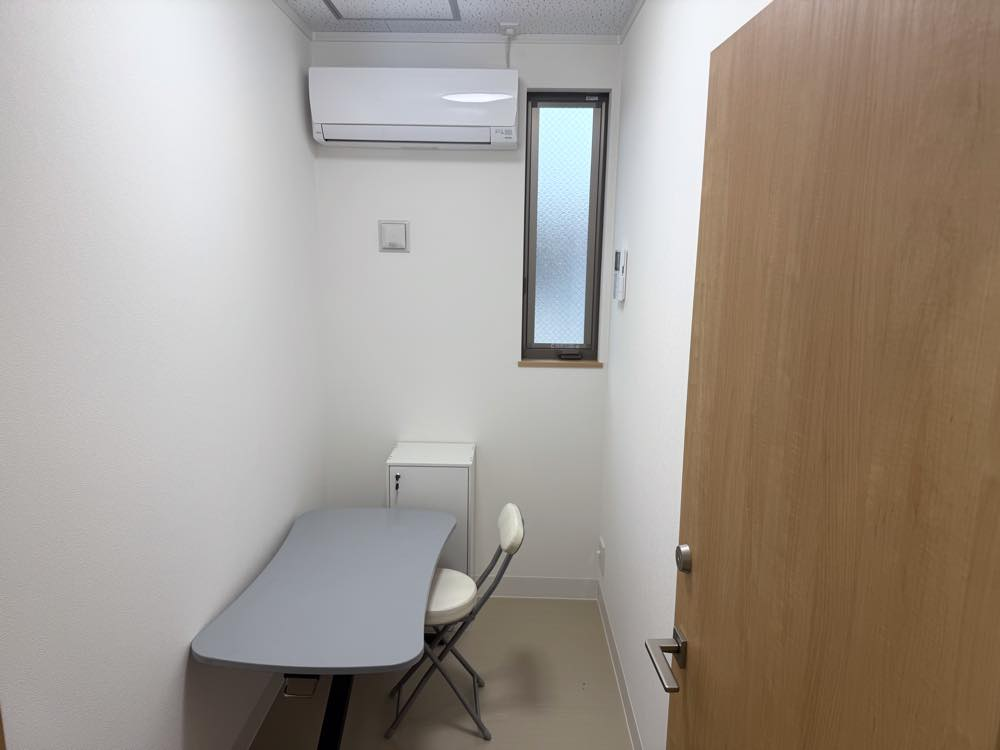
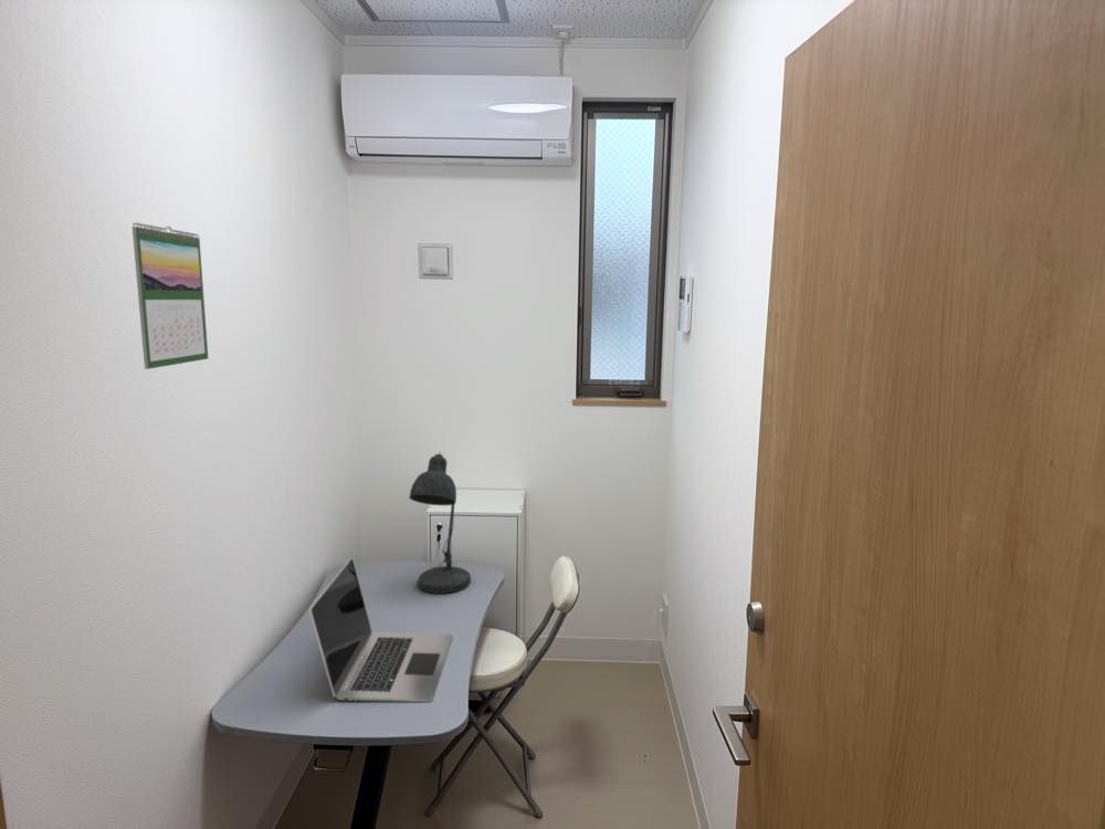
+ desk lamp (450, 520)
+ calendar (173, 295)
+ laptop (388, 632)
